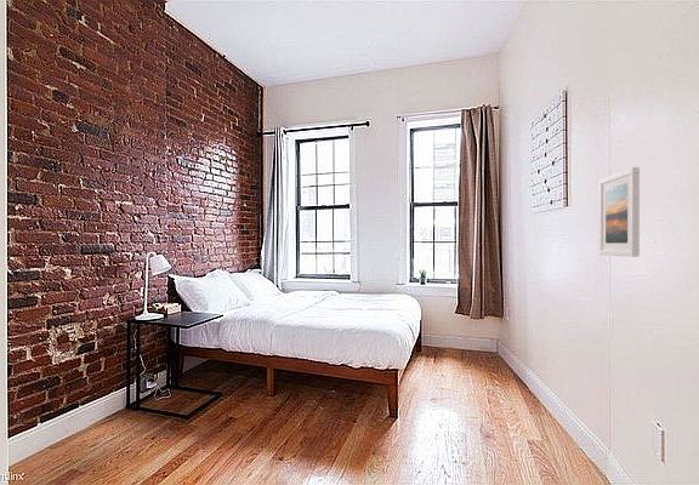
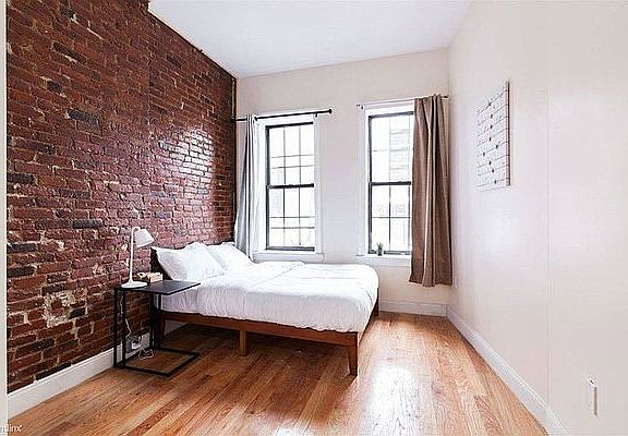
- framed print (616, 215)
